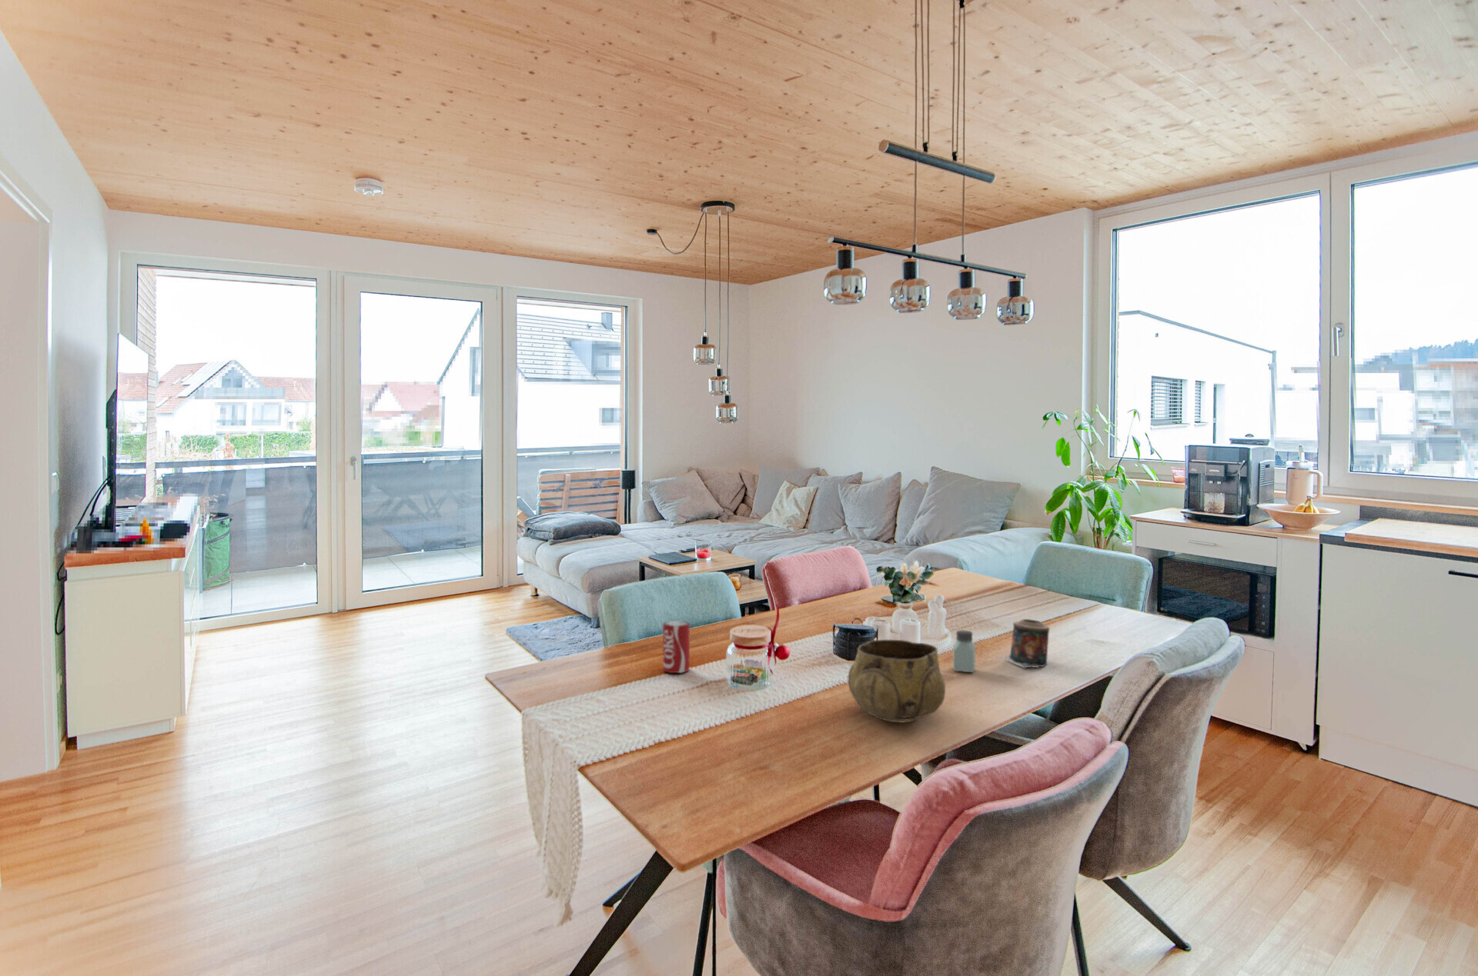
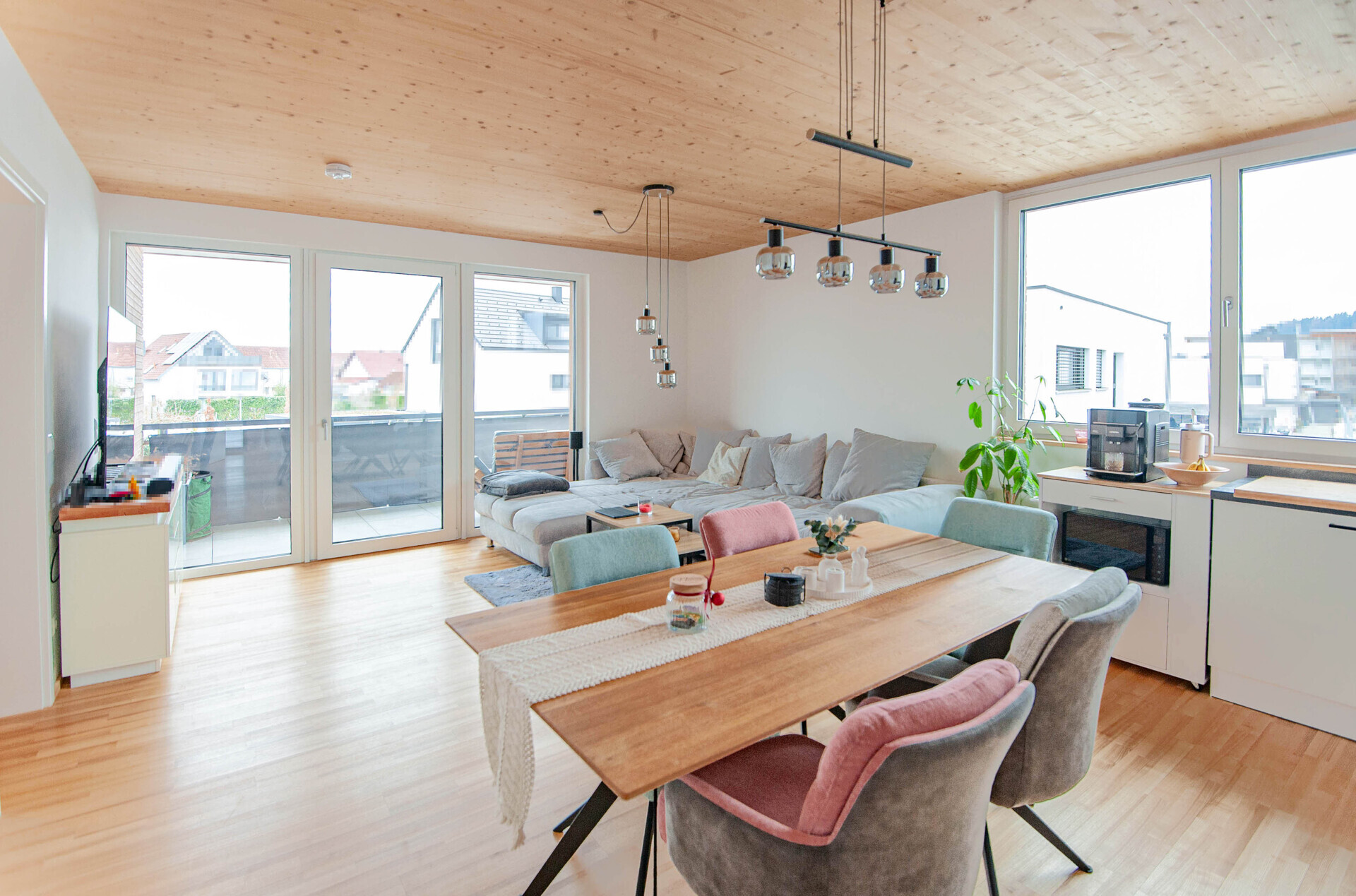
- beverage can (676, 646)
- decorative bowl (896, 682)
- candle (1027, 642)
- saltshaker (964, 650)
